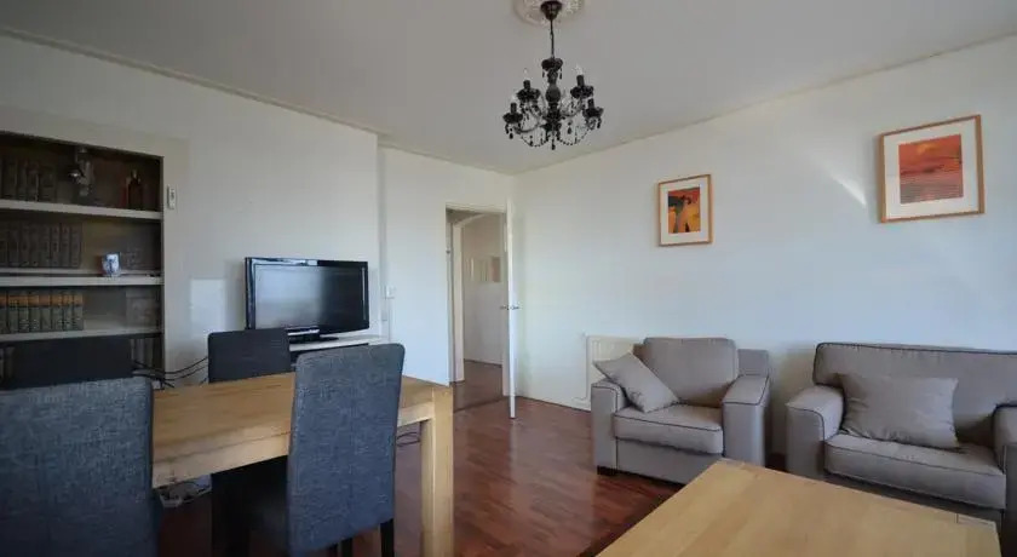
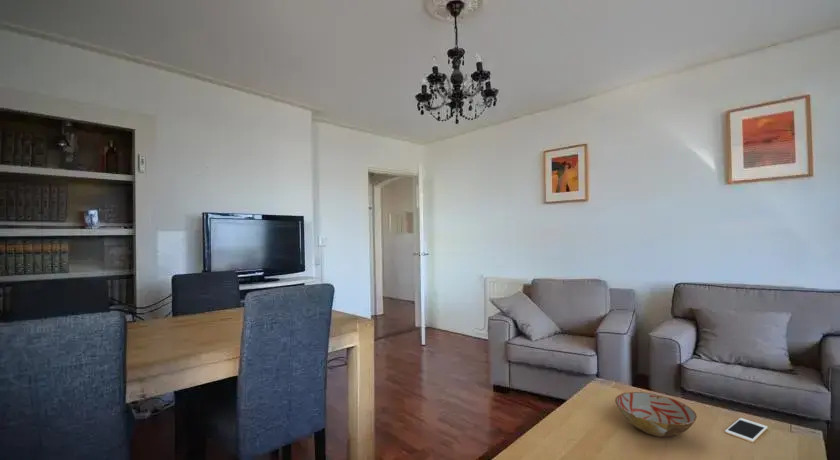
+ cell phone (746, 429)
+ bowl (654, 417)
